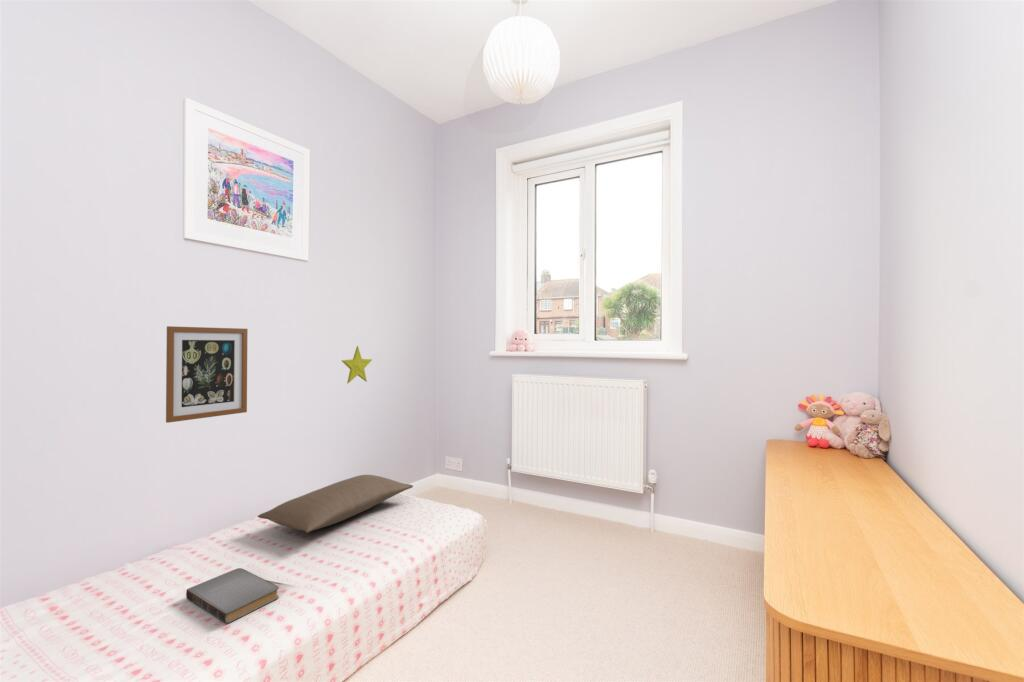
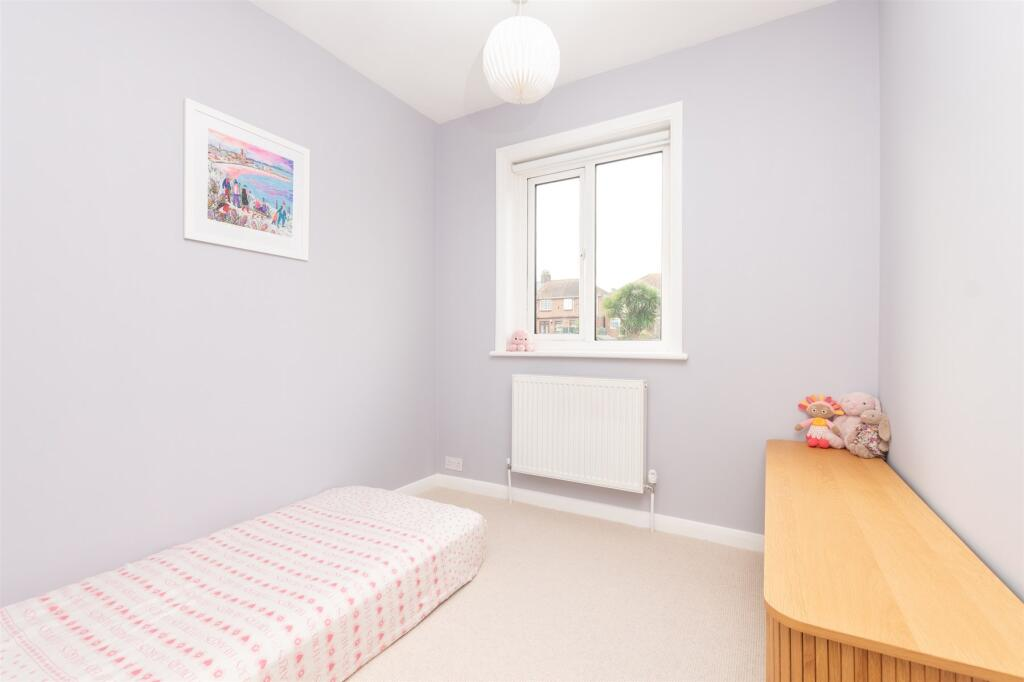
- wall art (209, 372)
- pillow (342, 500)
- book (233, 593)
- decorative star (357, 364)
